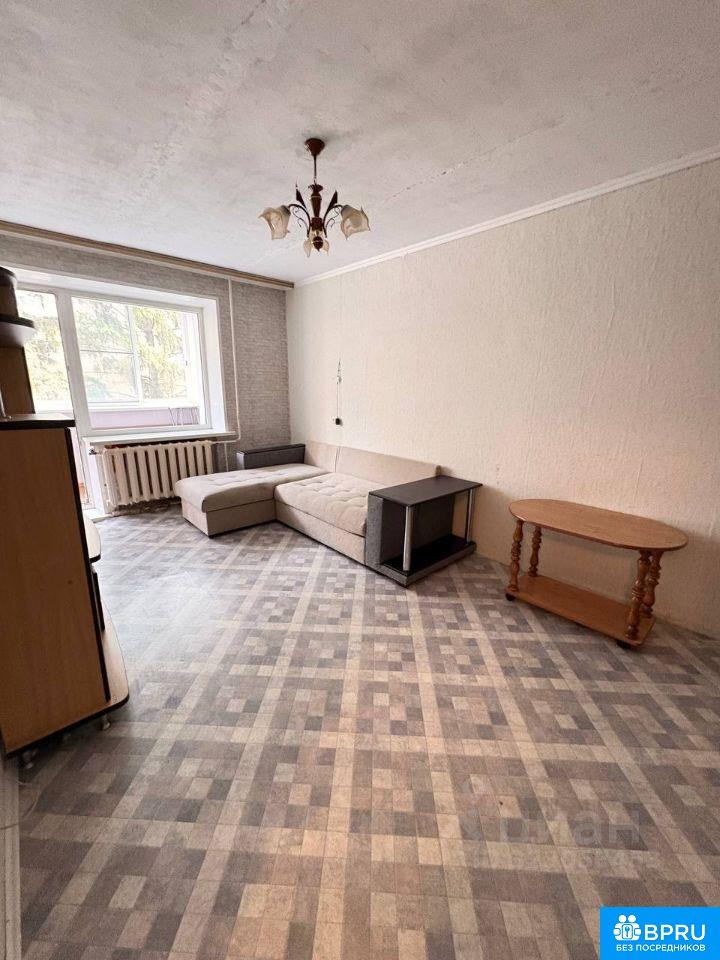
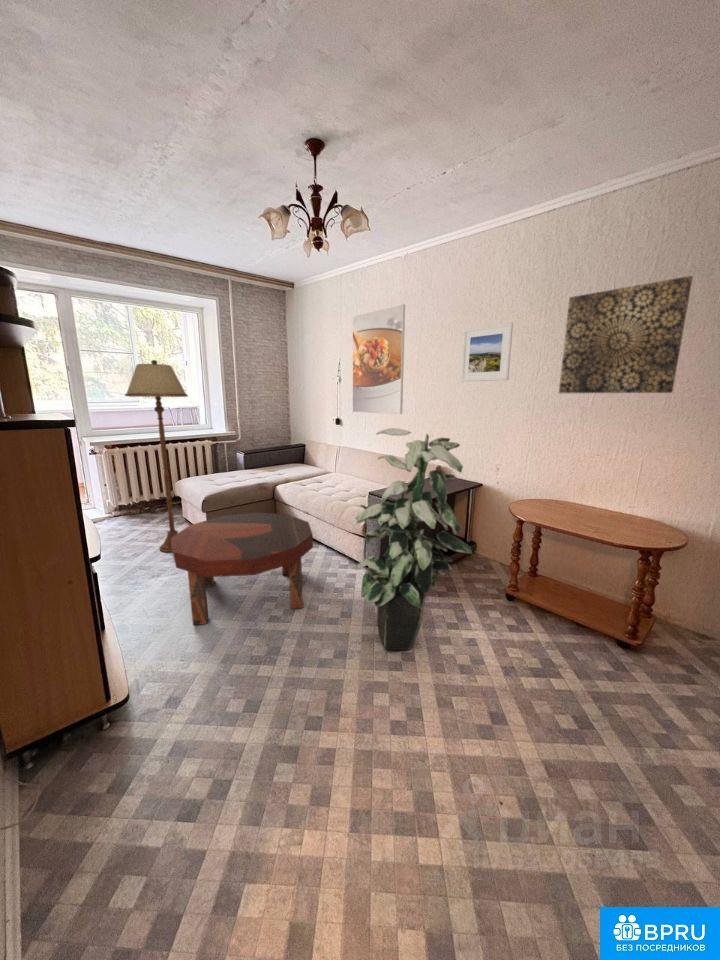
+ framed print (485, 354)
+ coffee table (245, 564)
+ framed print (376, 363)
+ wall art (617, 342)
+ indoor plant (405, 539)
+ floor lamp (164, 458)
